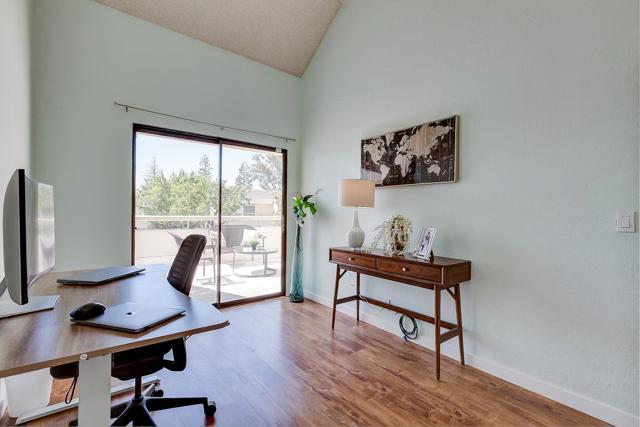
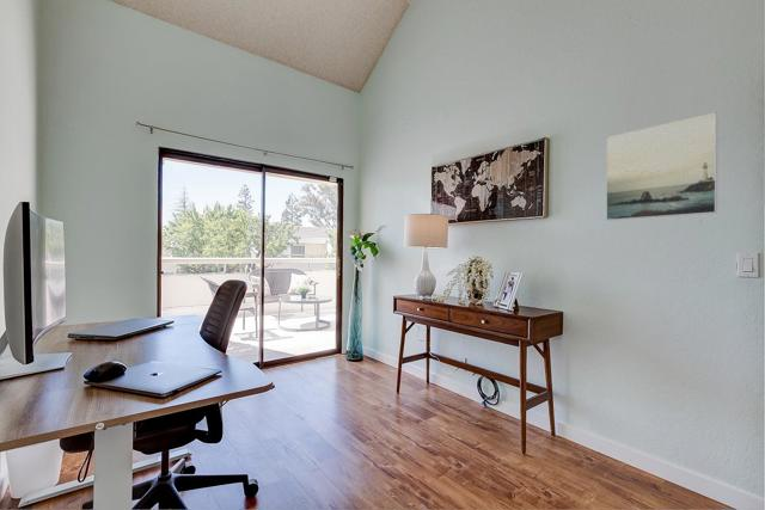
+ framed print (656, 171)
